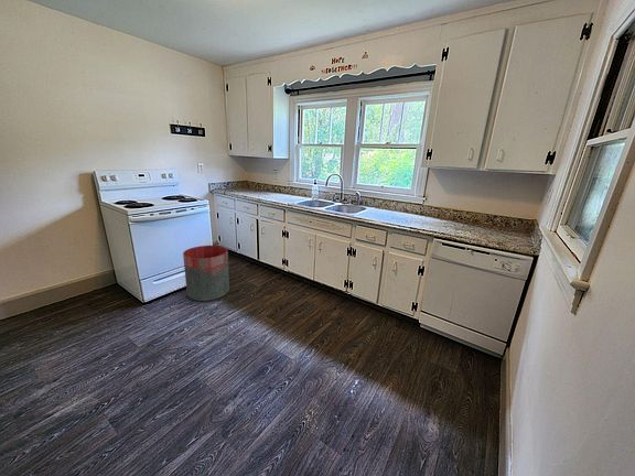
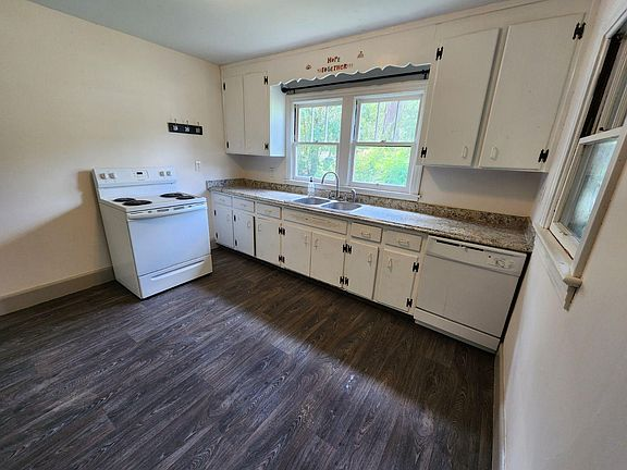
- trash can (207, 271)
